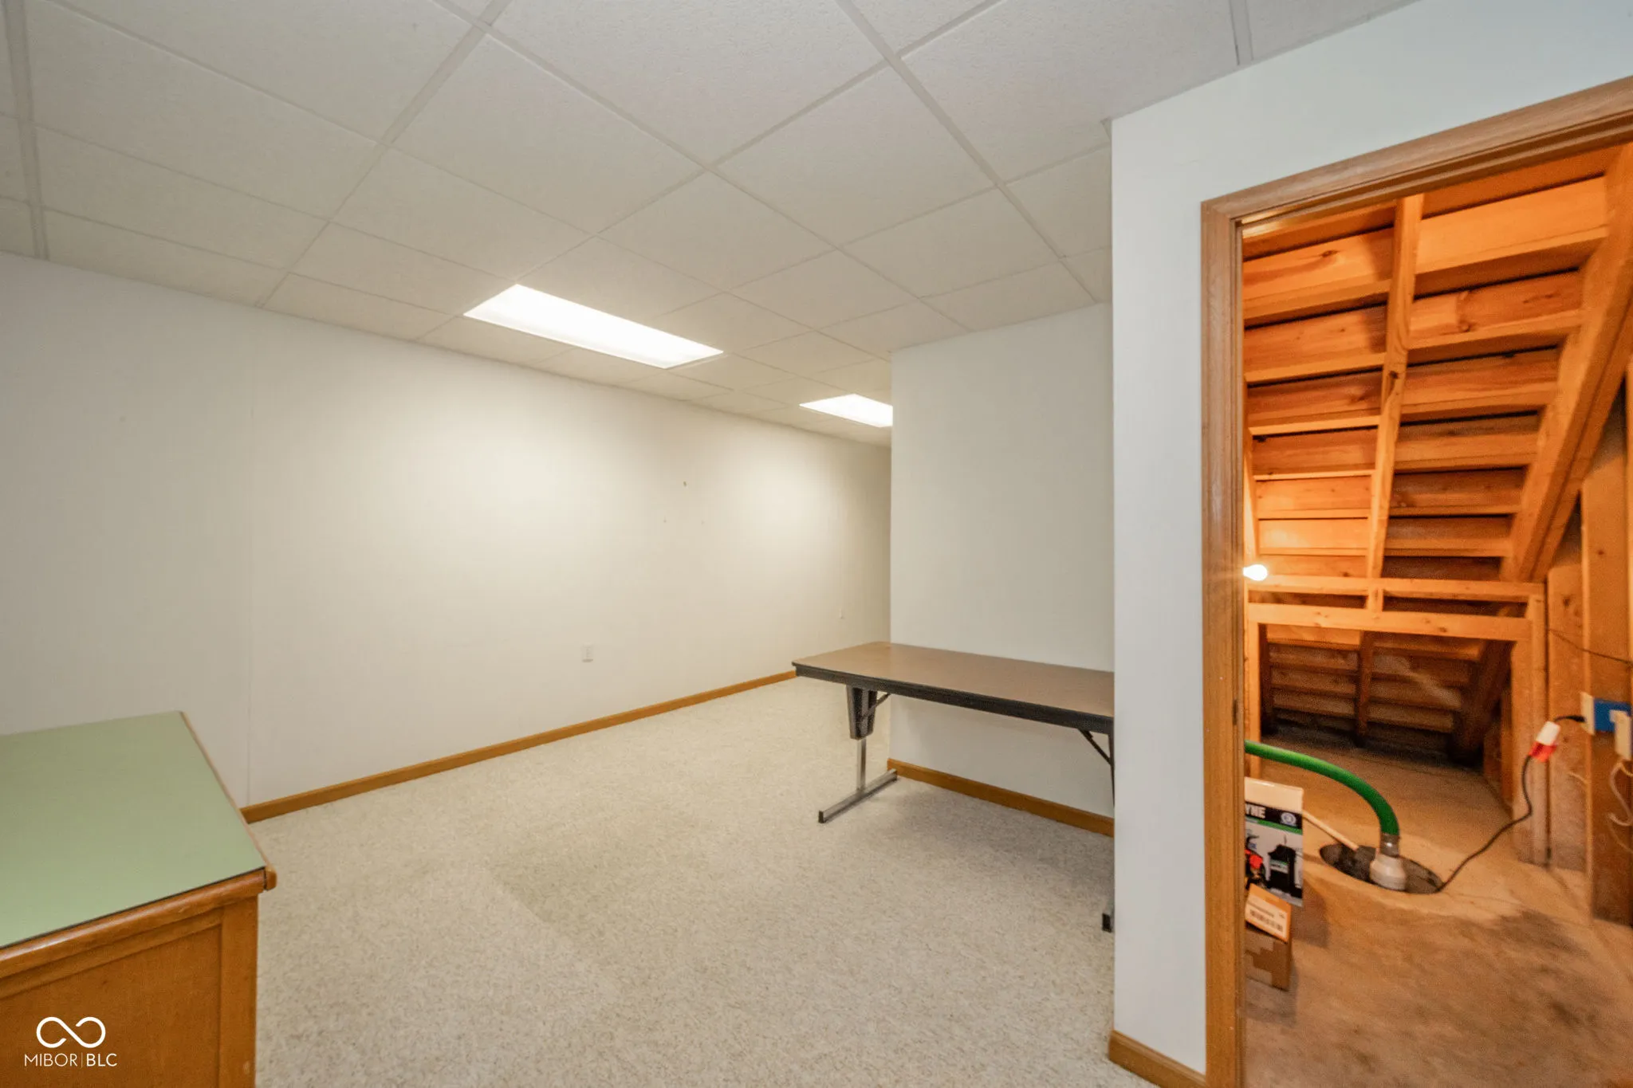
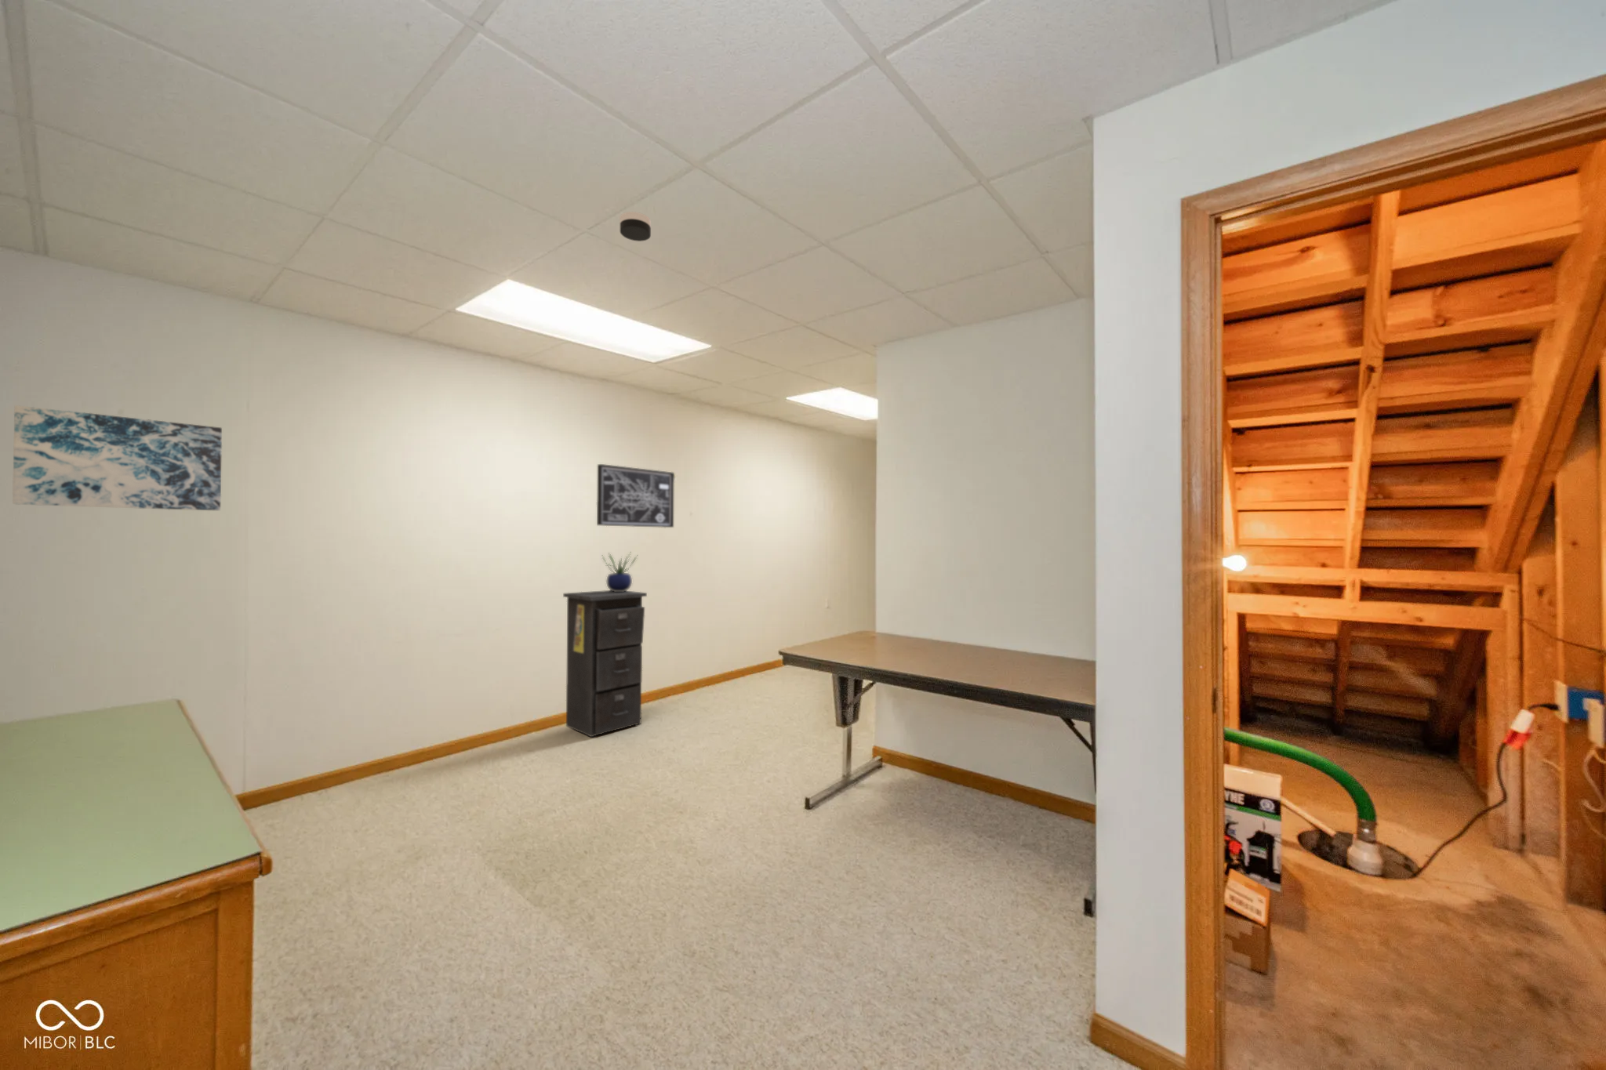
+ wall art (127, 462)
+ potted plant (620, 571)
+ smoke detector (635, 227)
+ filing cabinet (607, 659)
+ wall art (636, 497)
